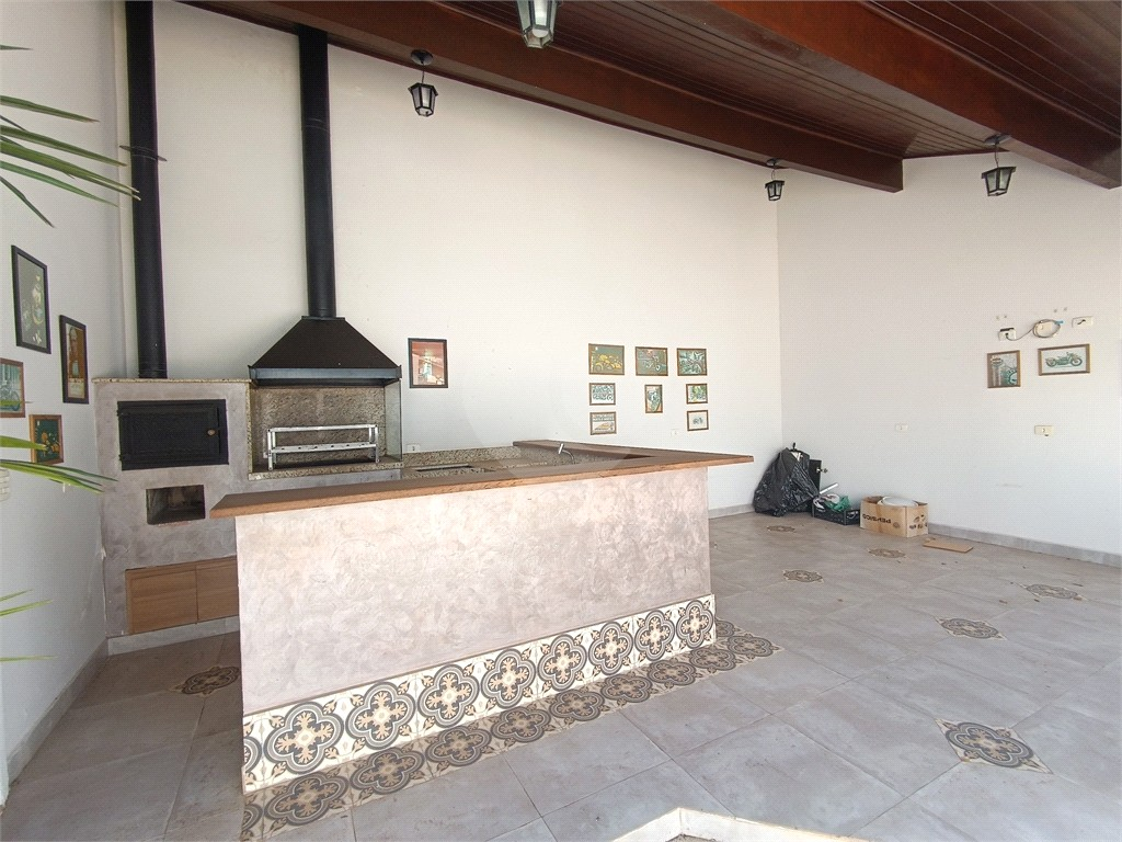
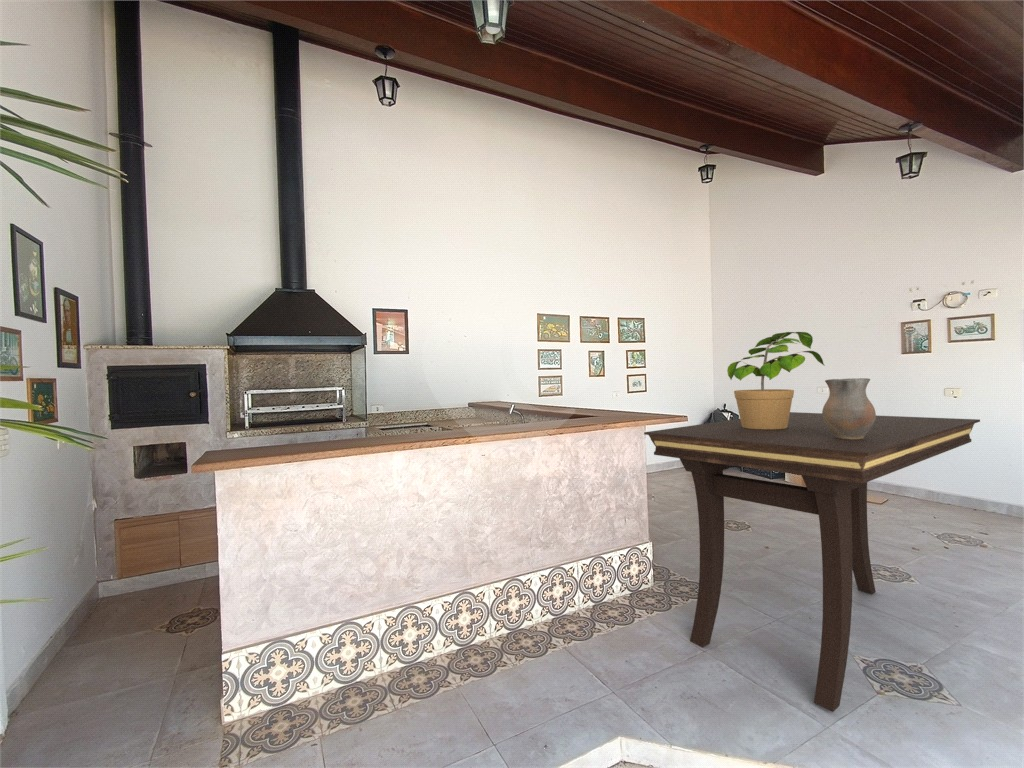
+ dining table (820, 525)
+ ceramic pitcher (848, 407)
+ potted plant (788, 371)
